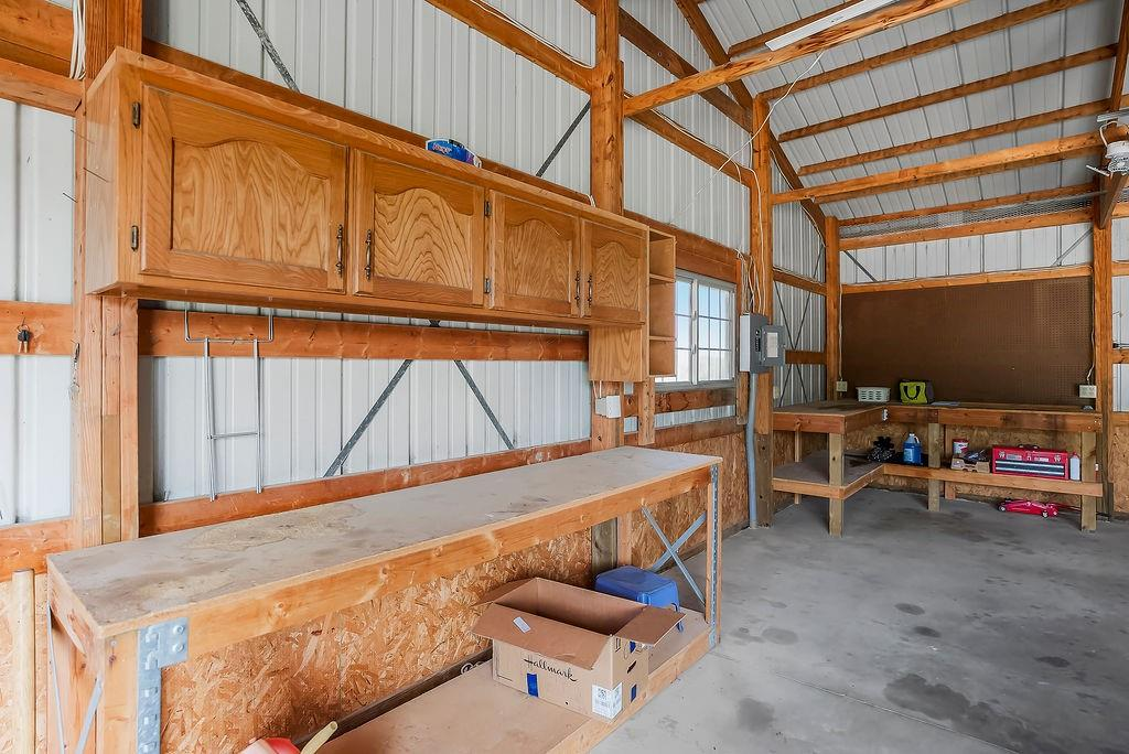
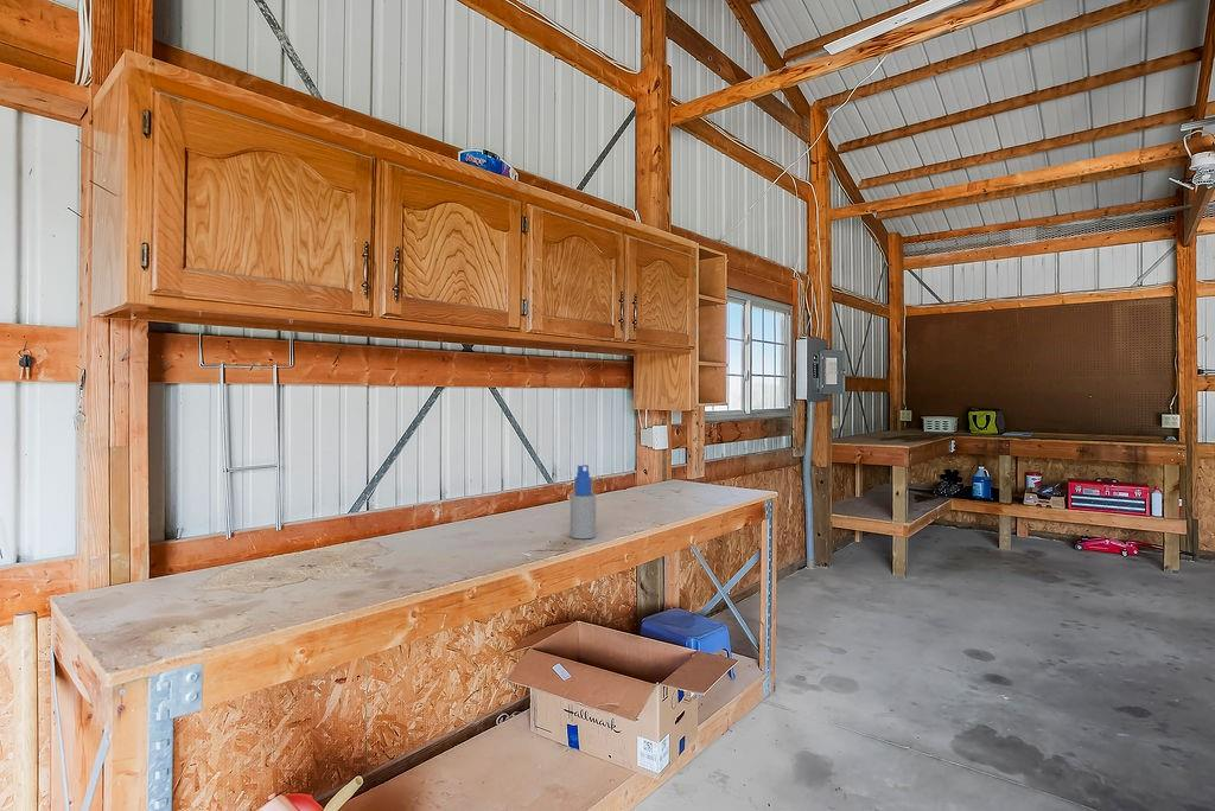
+ spray bottle (583, 500)
